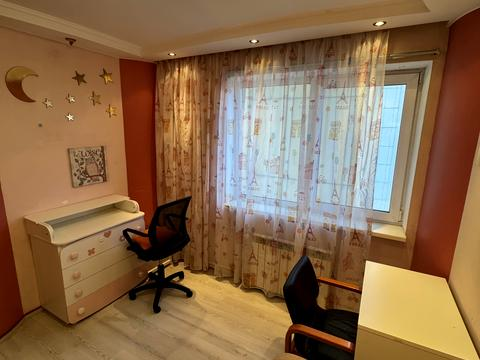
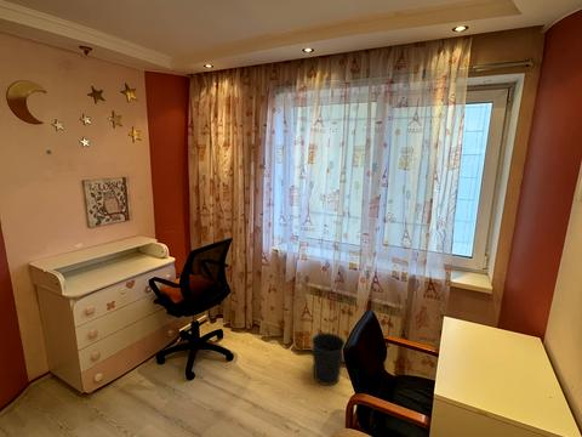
+ wastebasket (327, 359)
